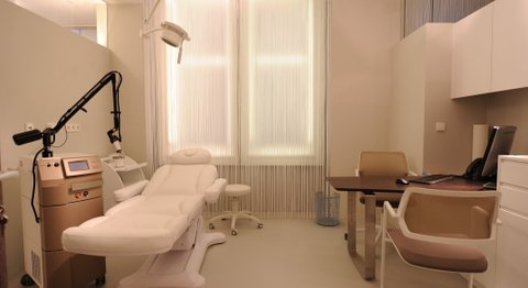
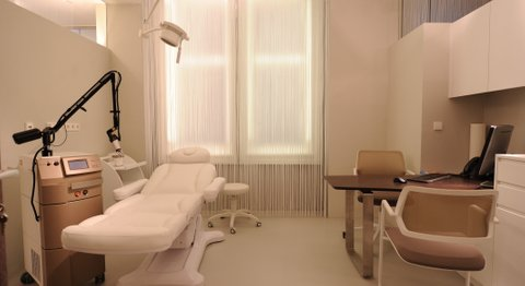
- waste bin (327, 207)
